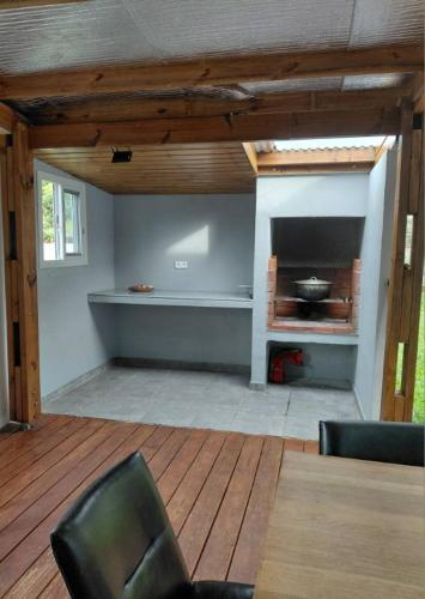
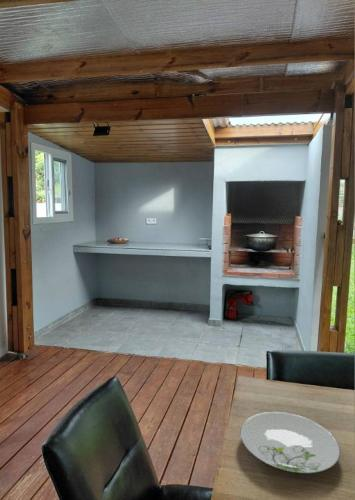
+ plate (287, 443)
